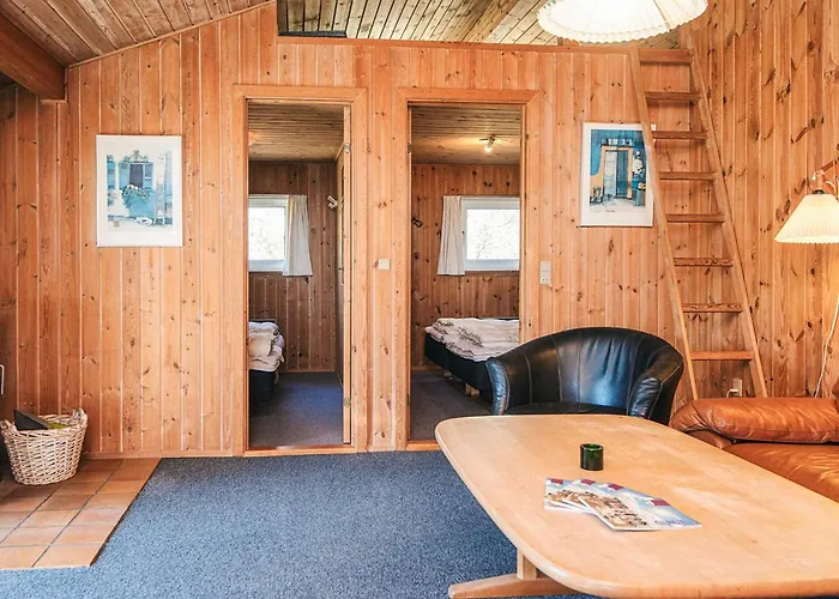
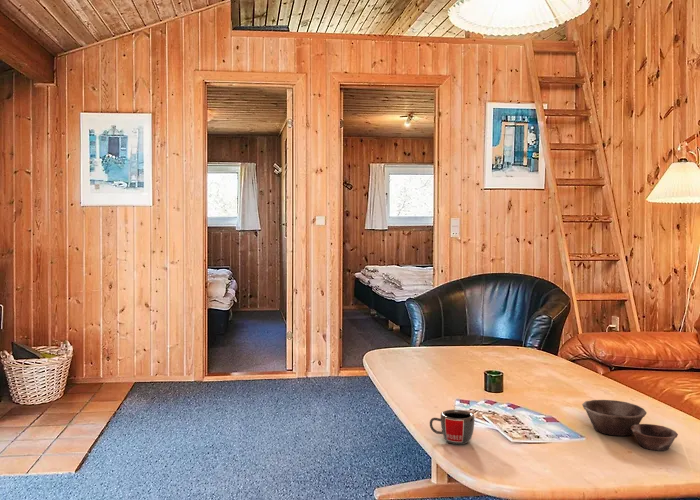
+ bowl (625, 424)
+ mug (451, 426)
